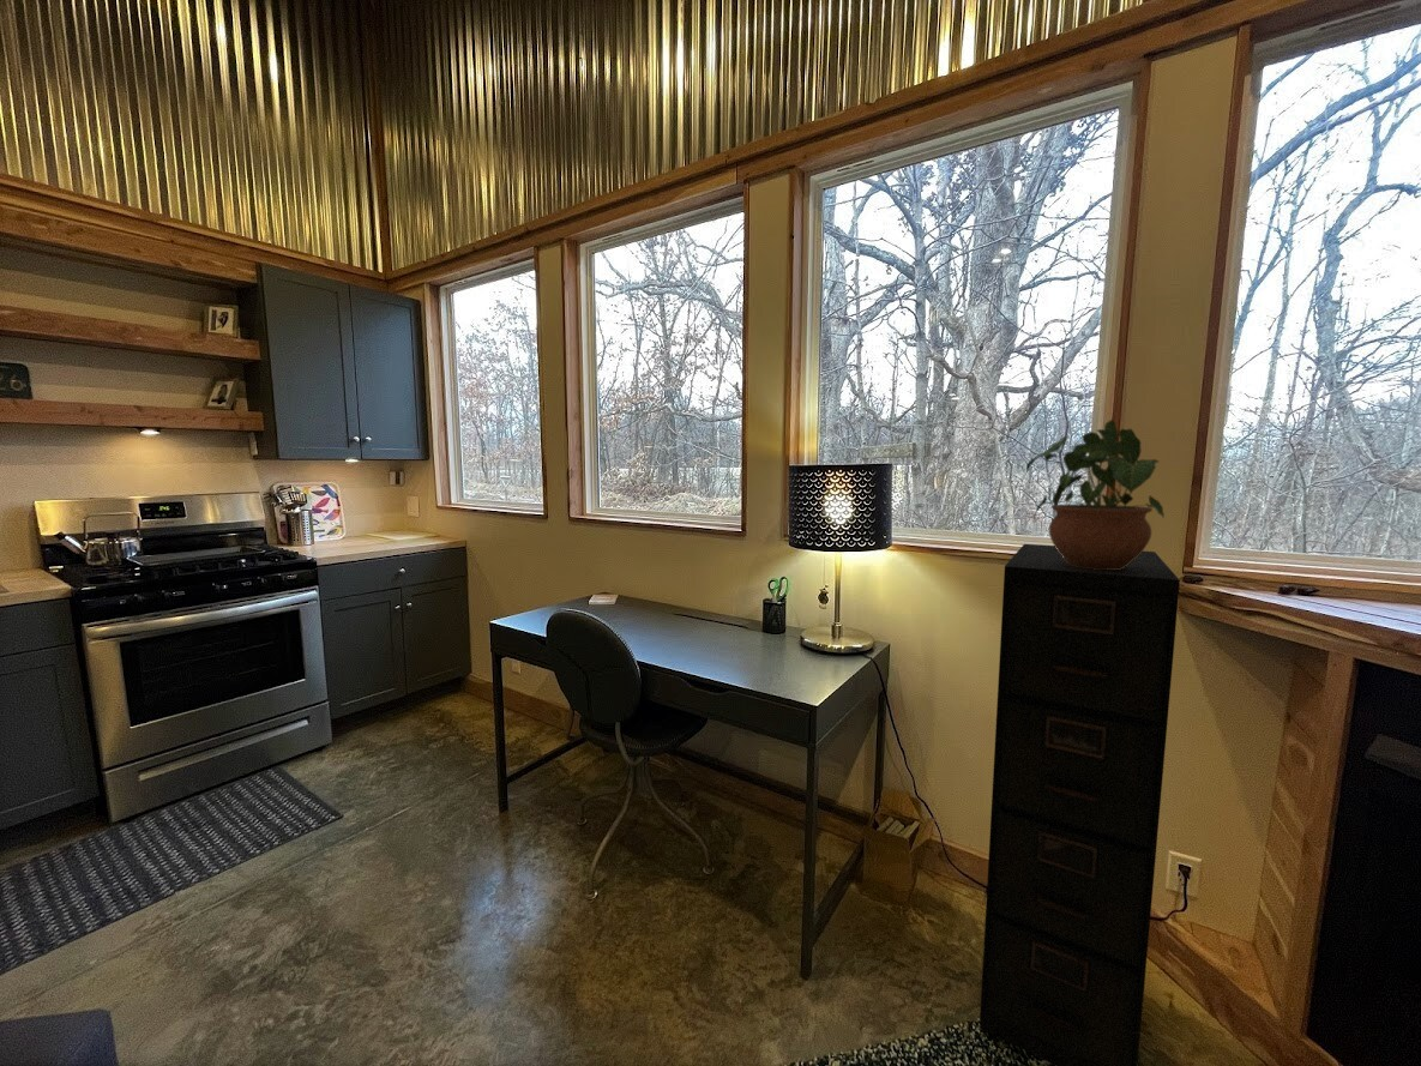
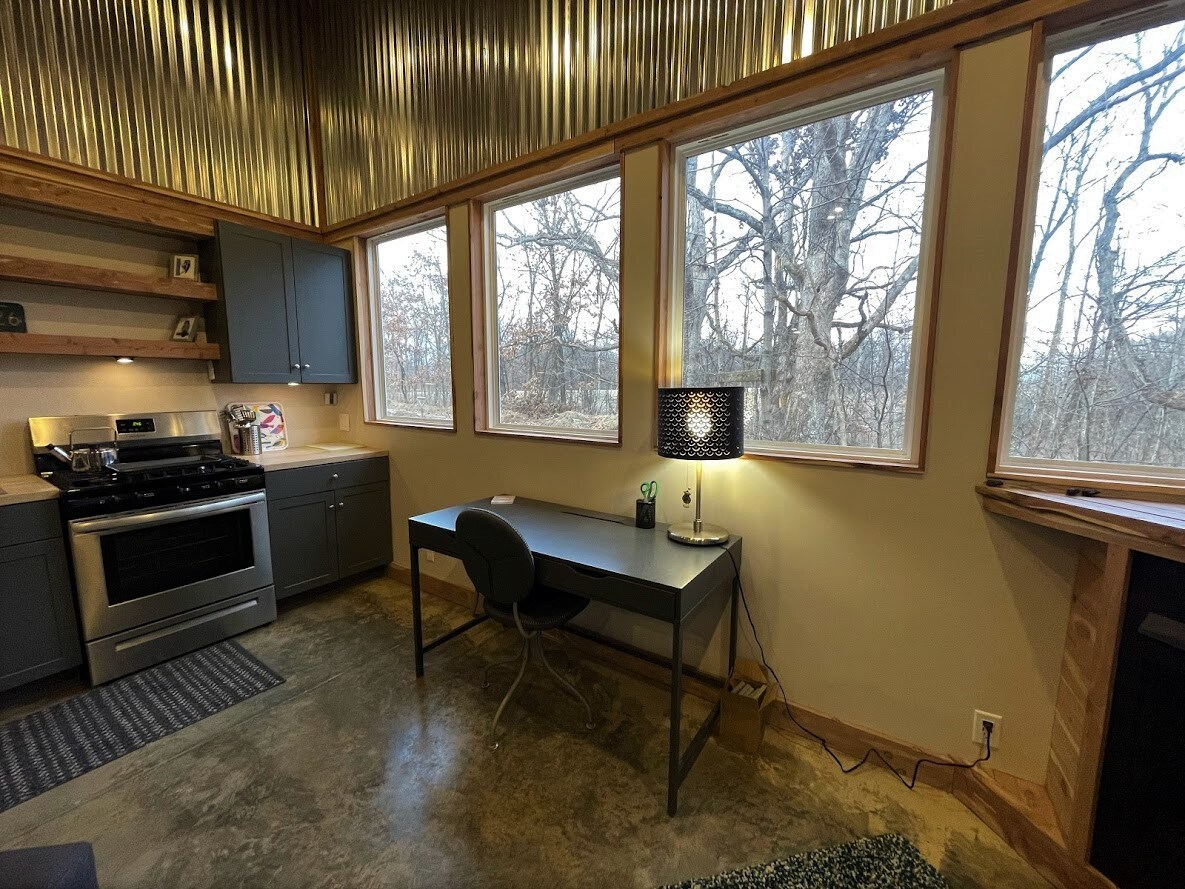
- potted plant (1100, 489)
- filing cabinet (1070, 783)
